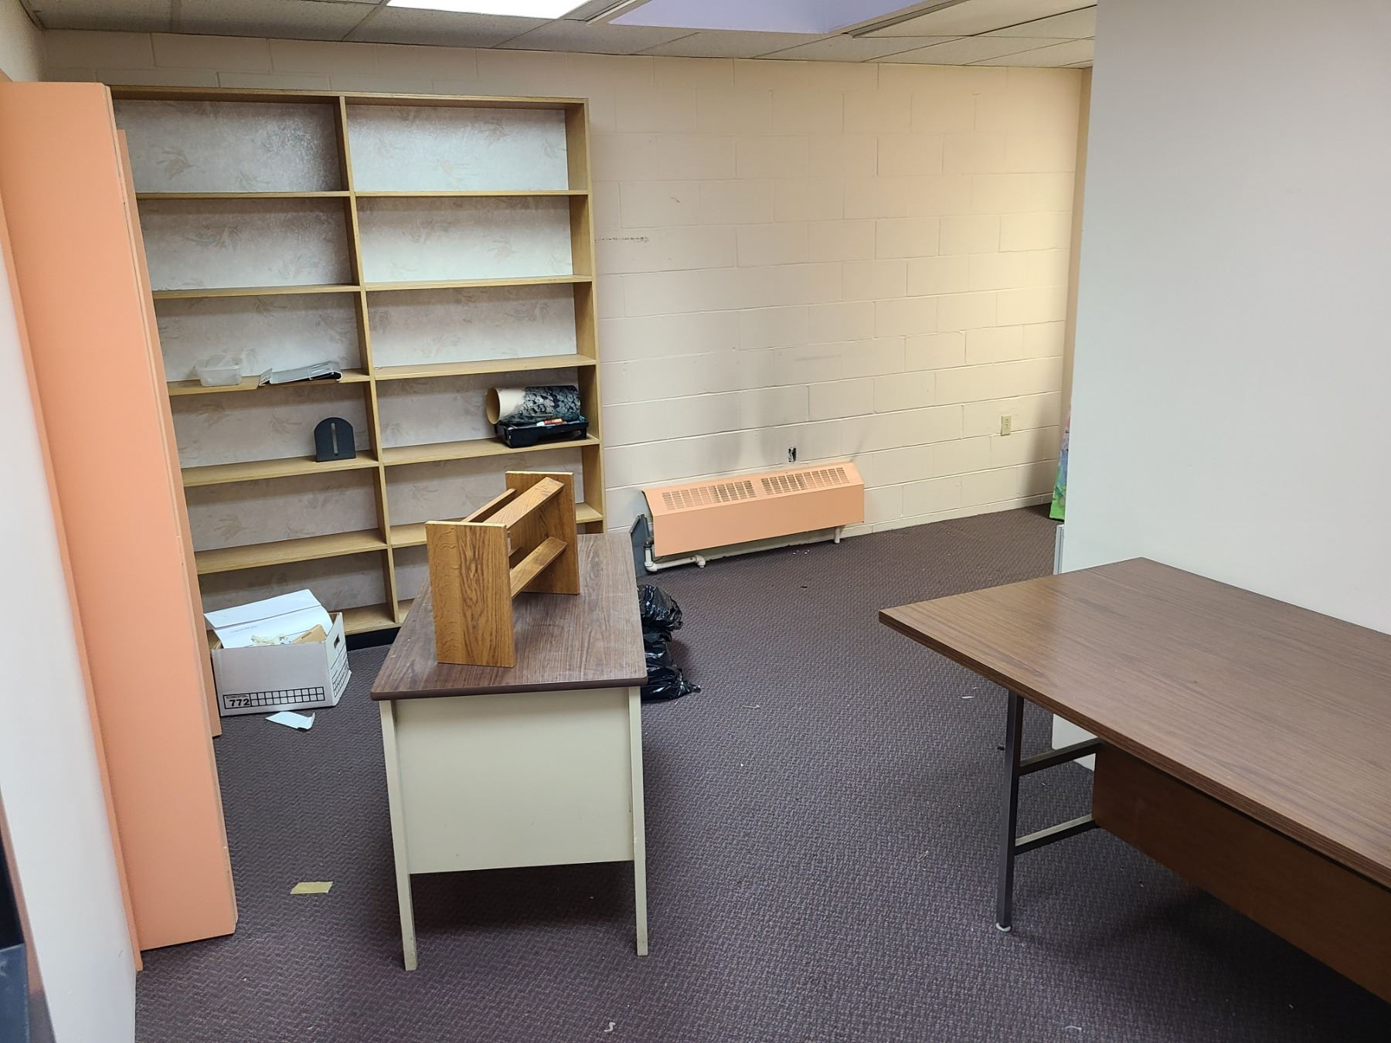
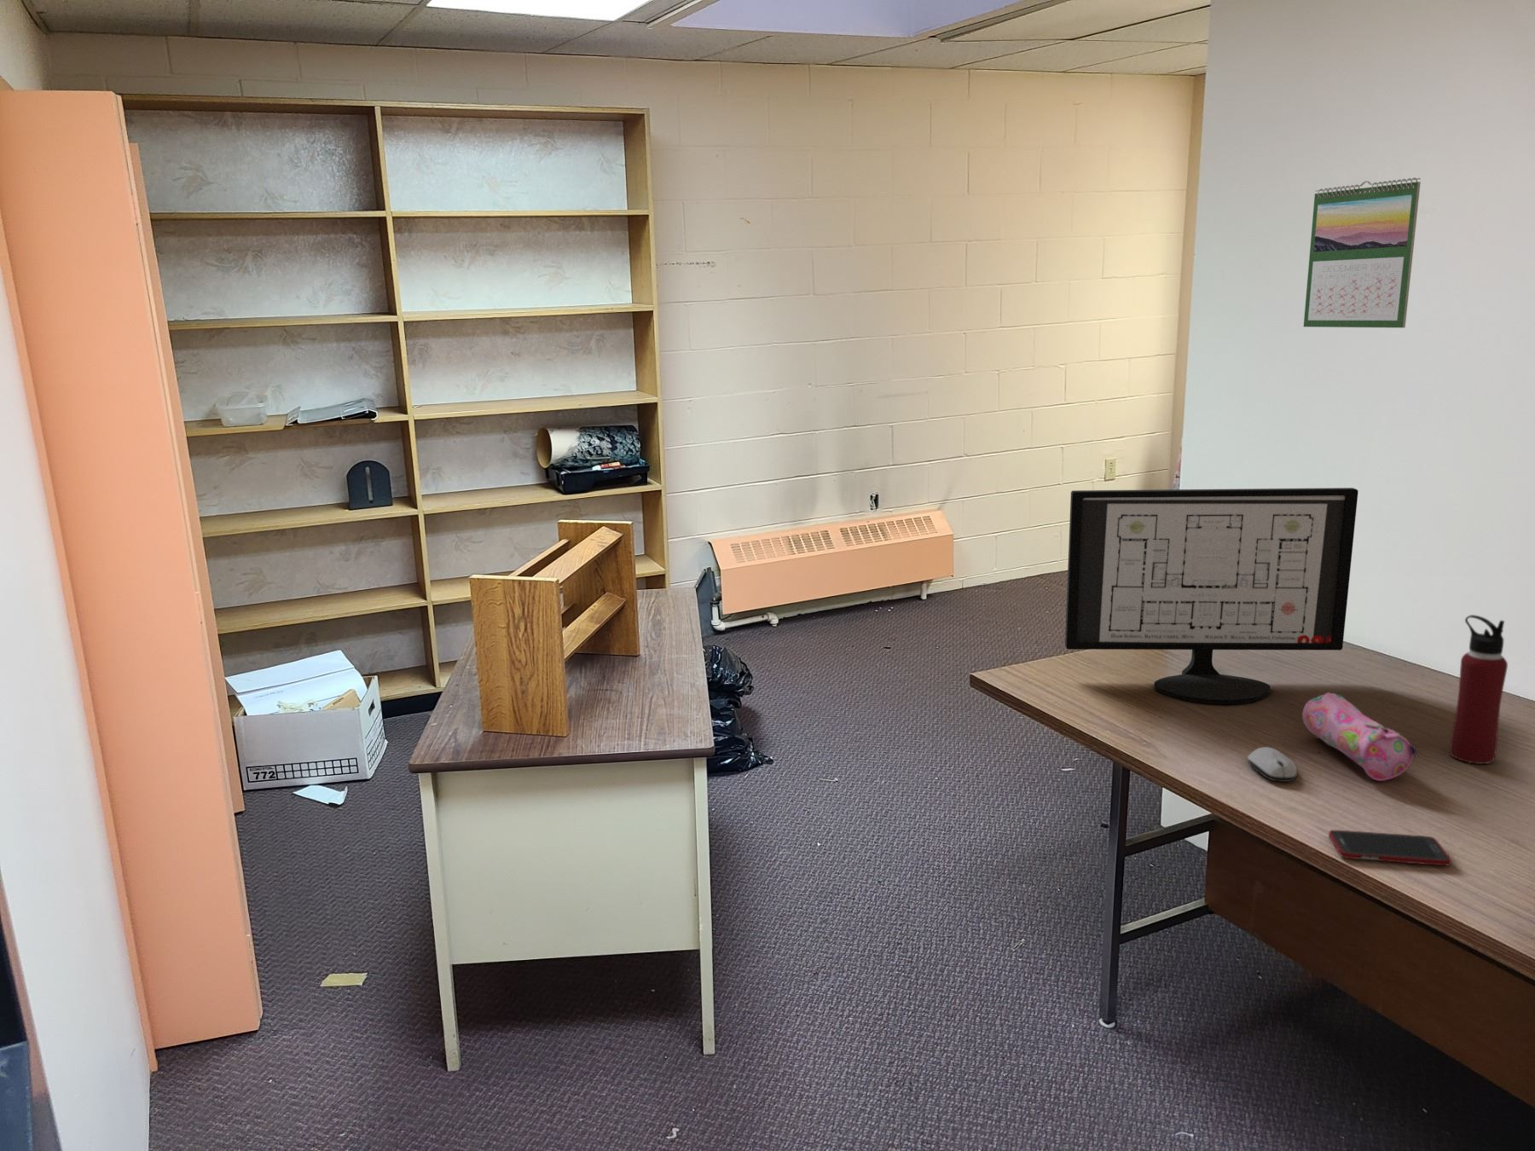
+ water bottle (1481, 688)
+ cell phone (1388, 848)
+ calendar (1359, 255)
+ computer mouse (1273, 760)
+ computer monitor (1217, 595)
+ pencil case (1356, 733)
